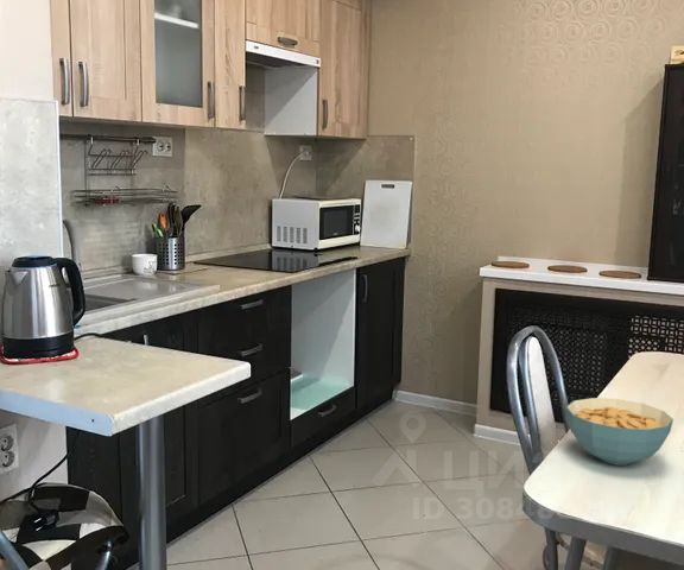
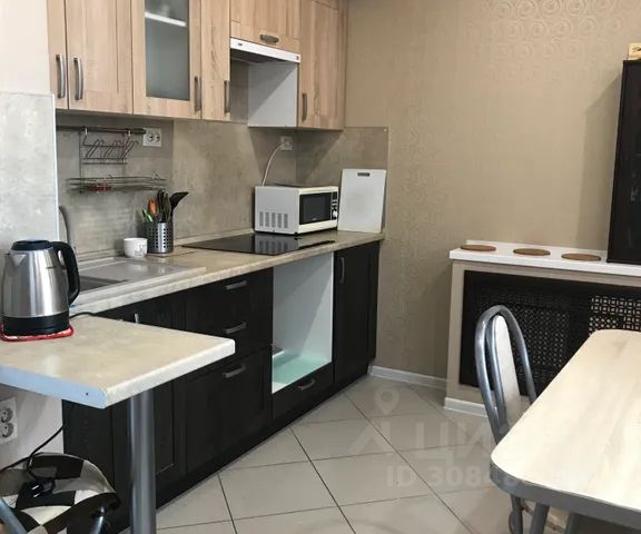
- cereal bowl (616, 436)
